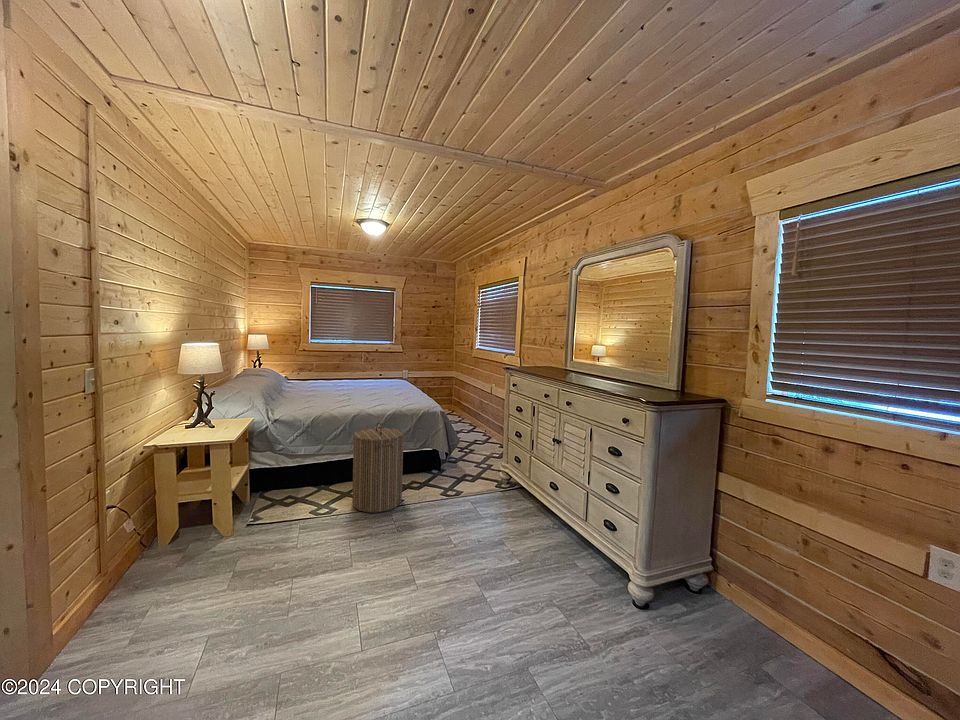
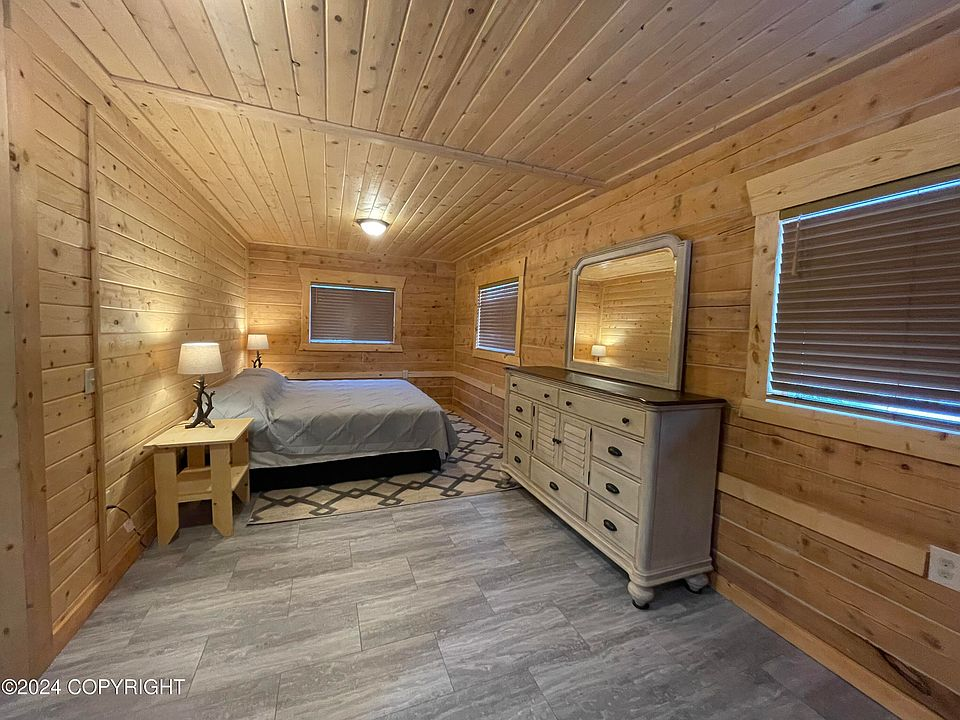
- laundry hamper (378, 462)
